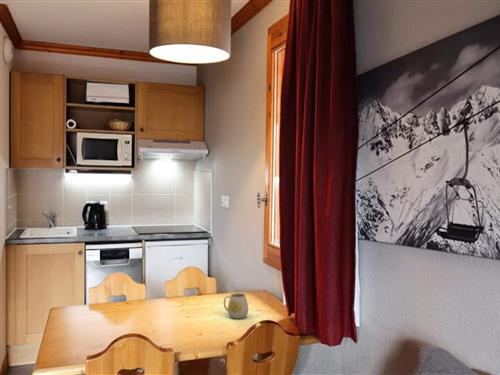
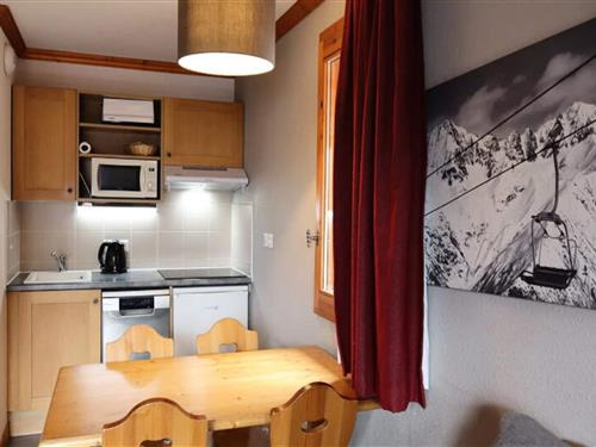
- mug (235, 305)
